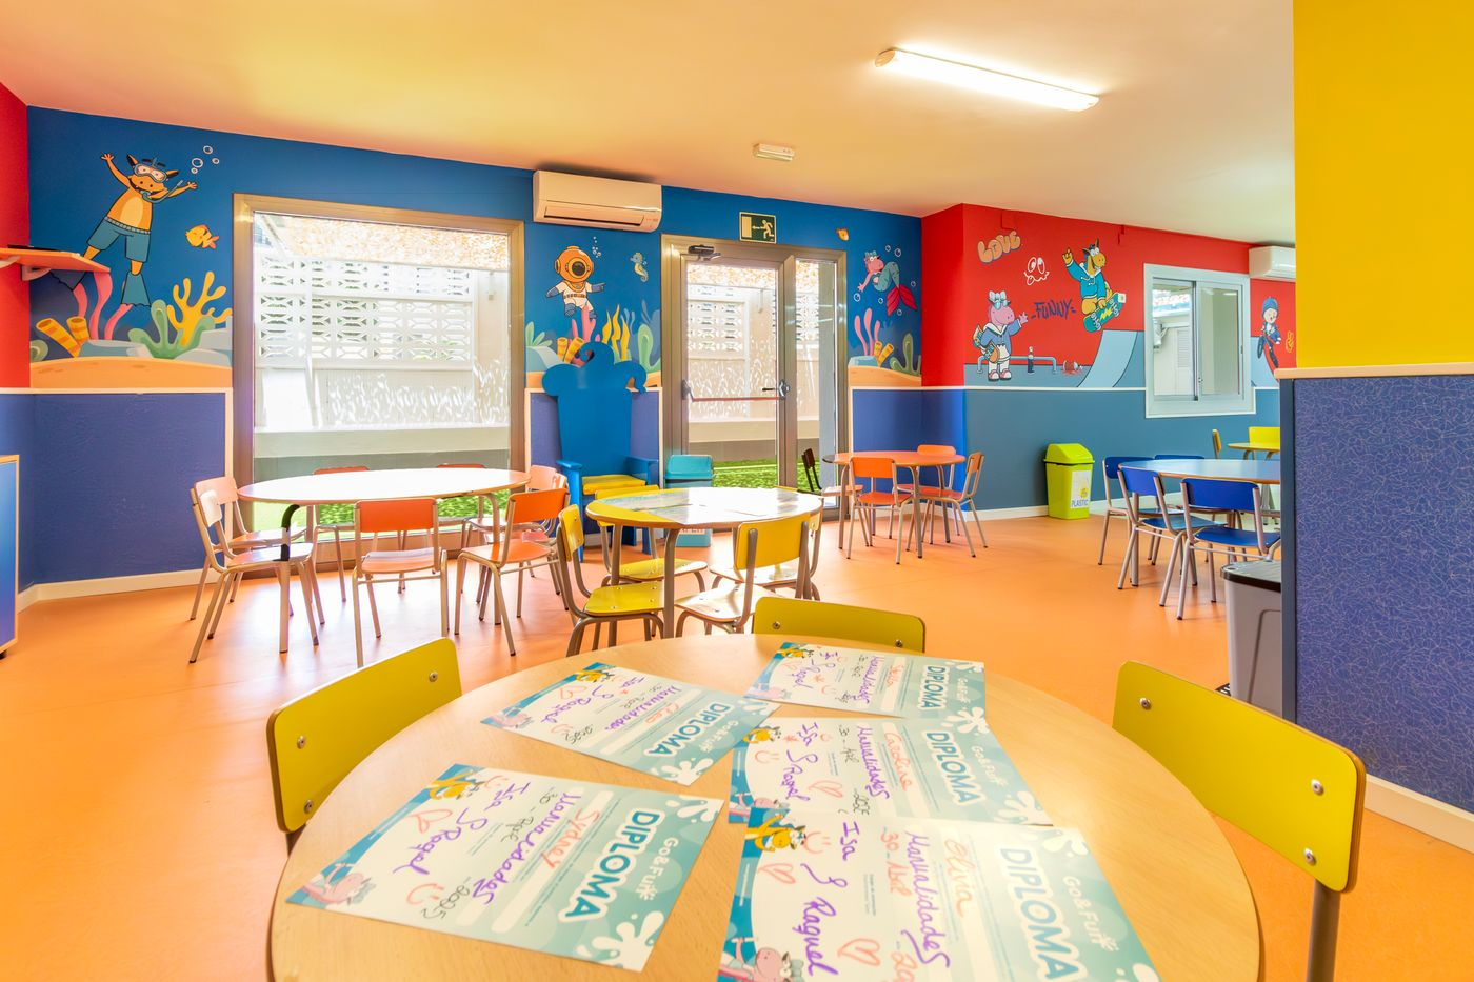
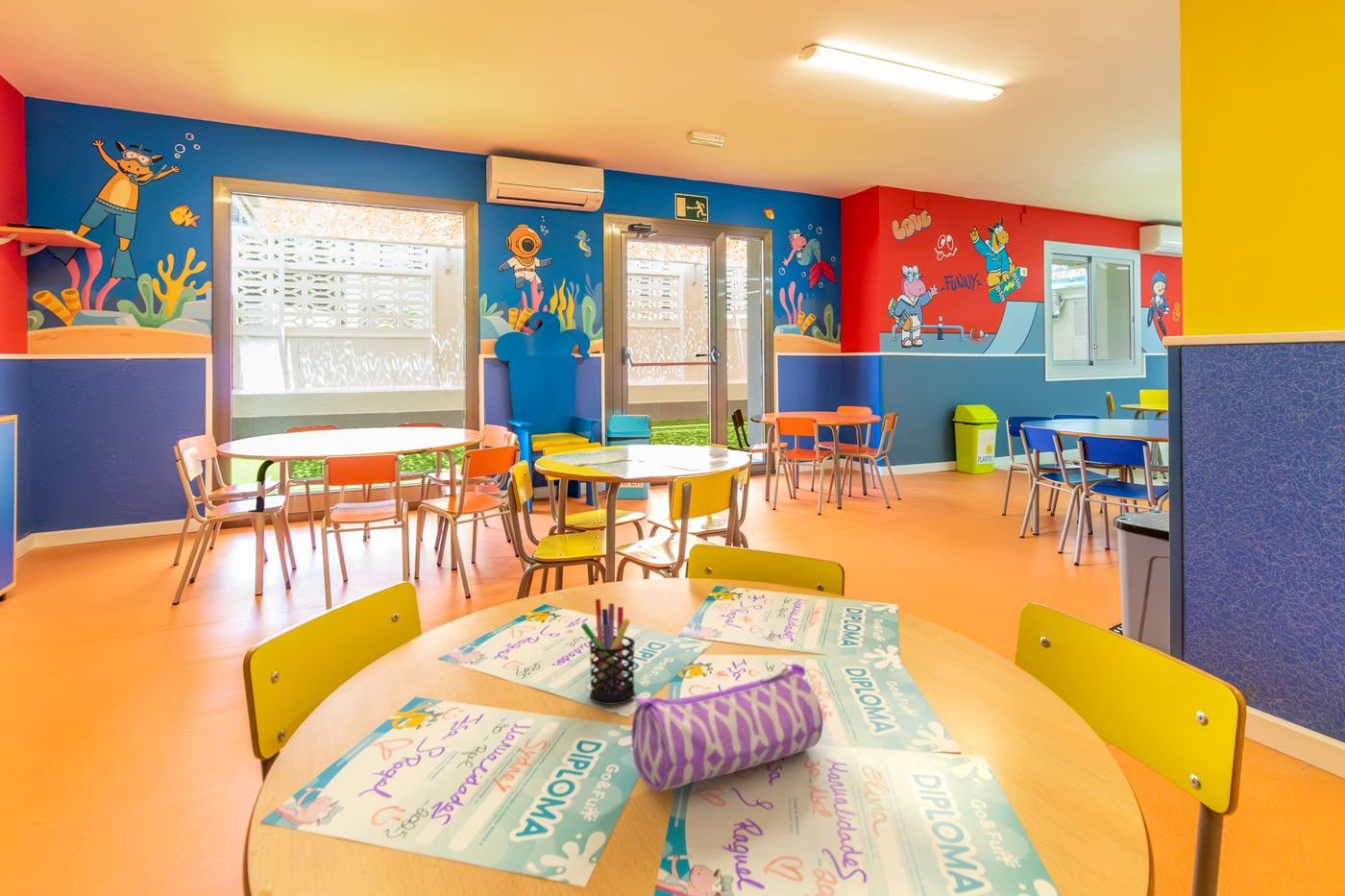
+ pencil case (730, 723)
+ pen holder (606, 649)
